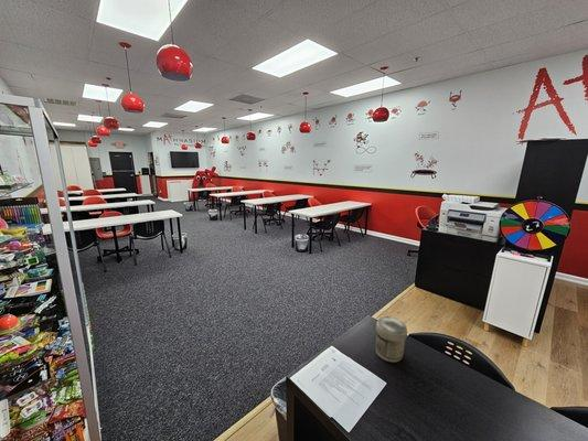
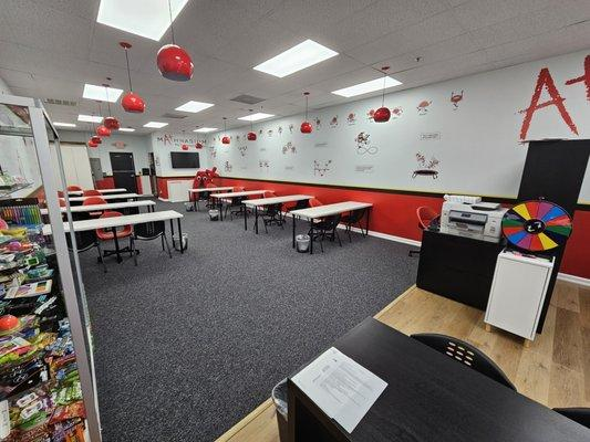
- jar (389, 338)
